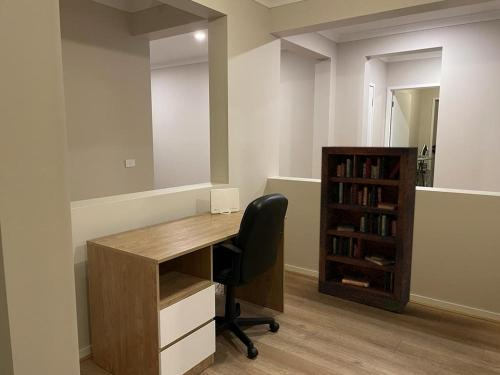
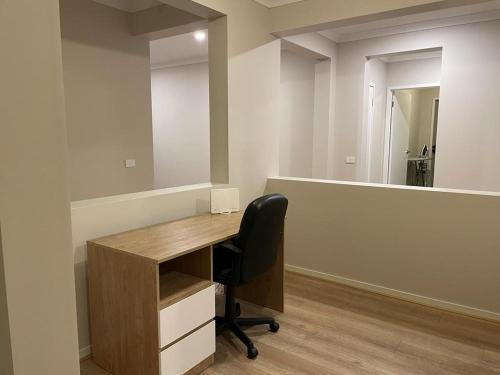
- bookcase (365, 223)
